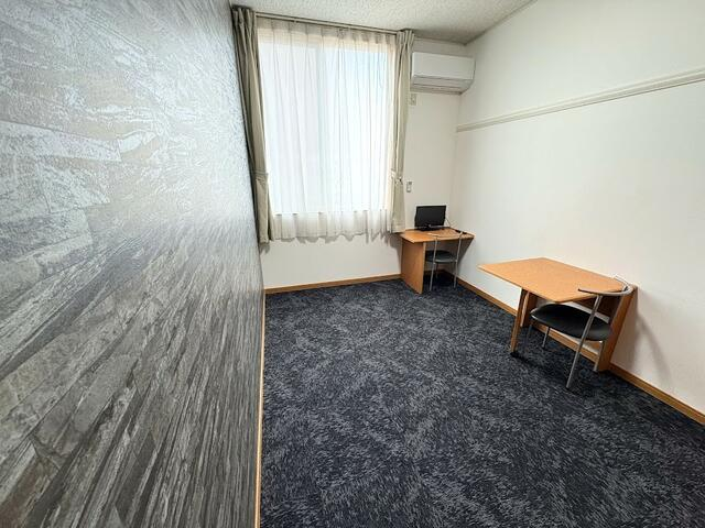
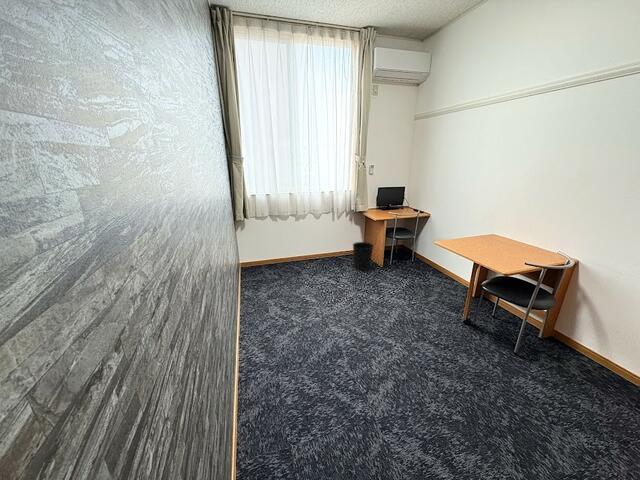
+ wastebasket (362, 256)
